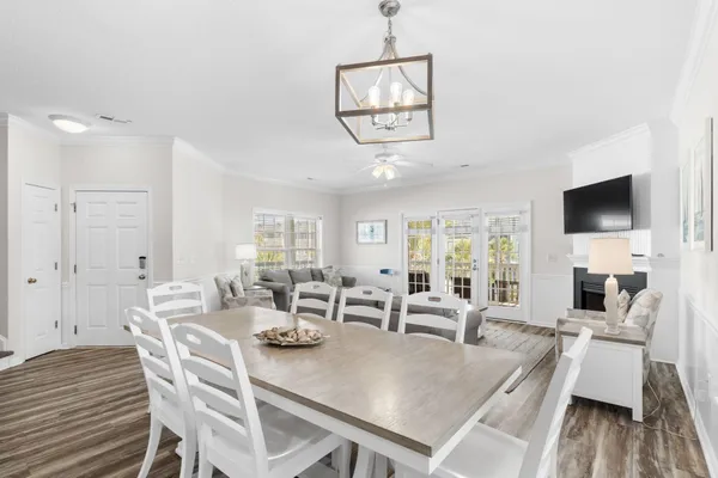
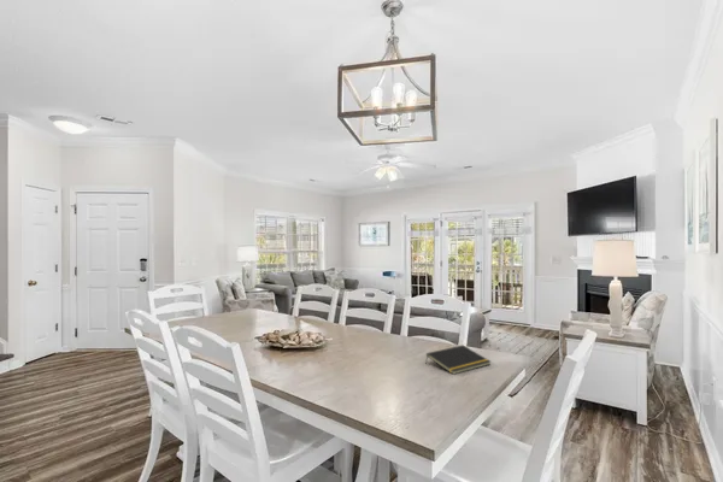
+ notepad (458, 358)
